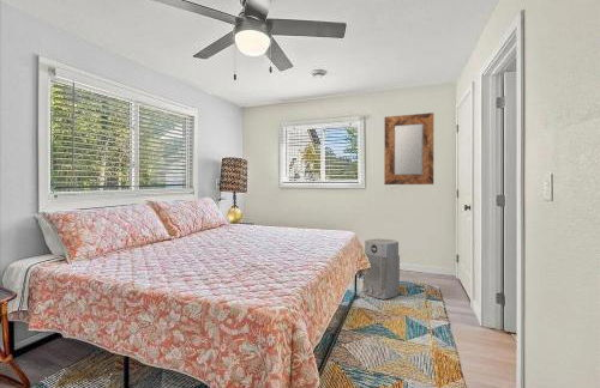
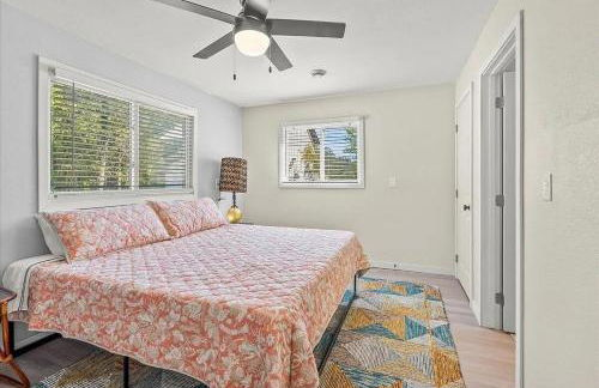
- home mirror (408, 150)
- air purifier (382, 266)
